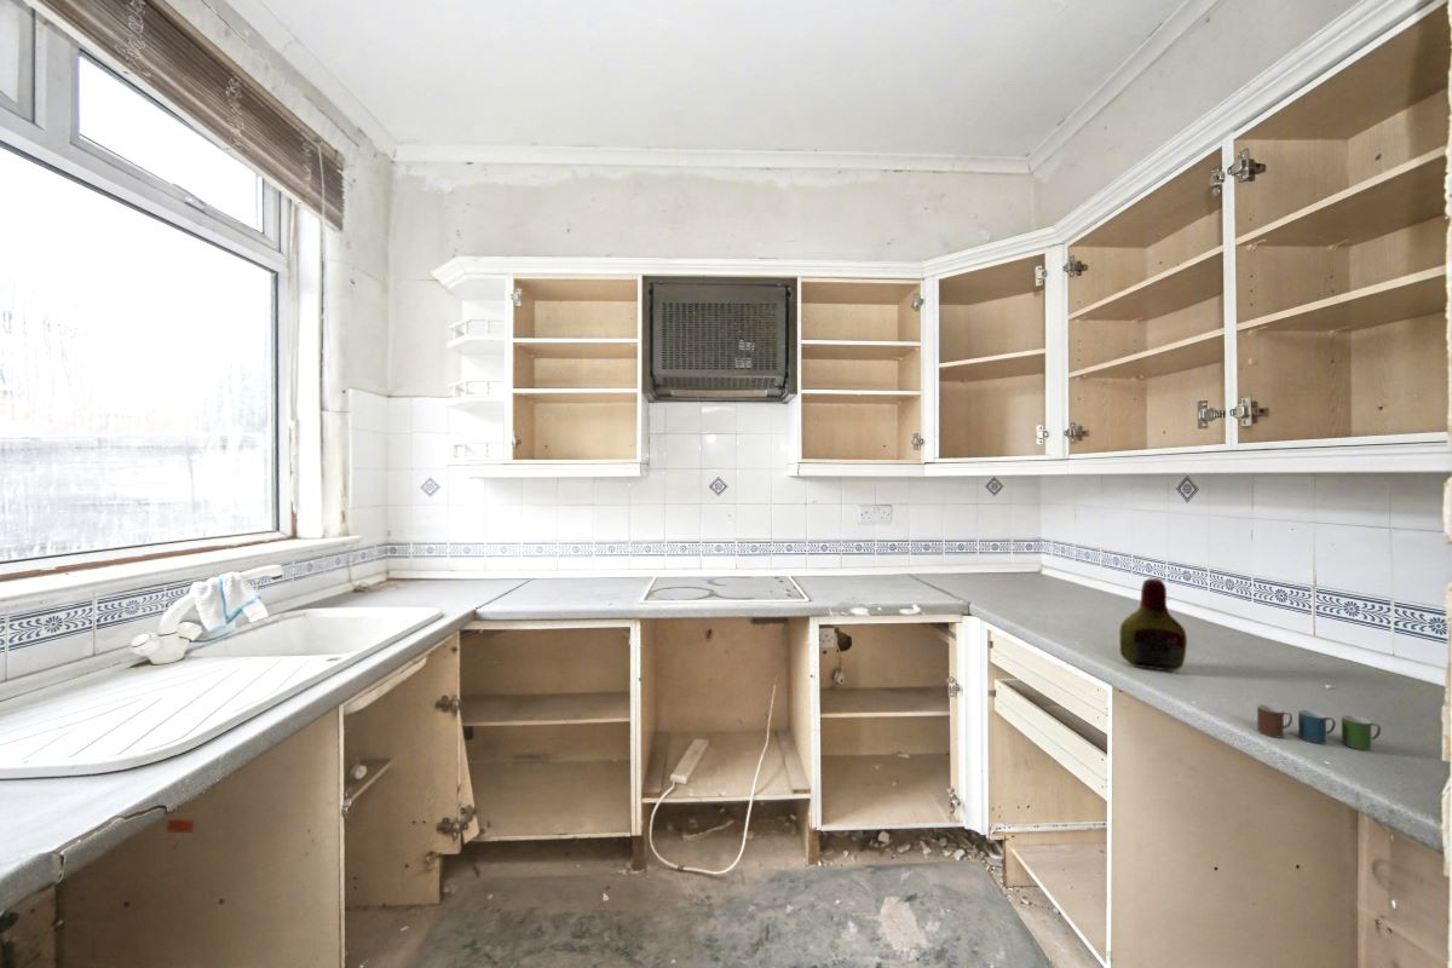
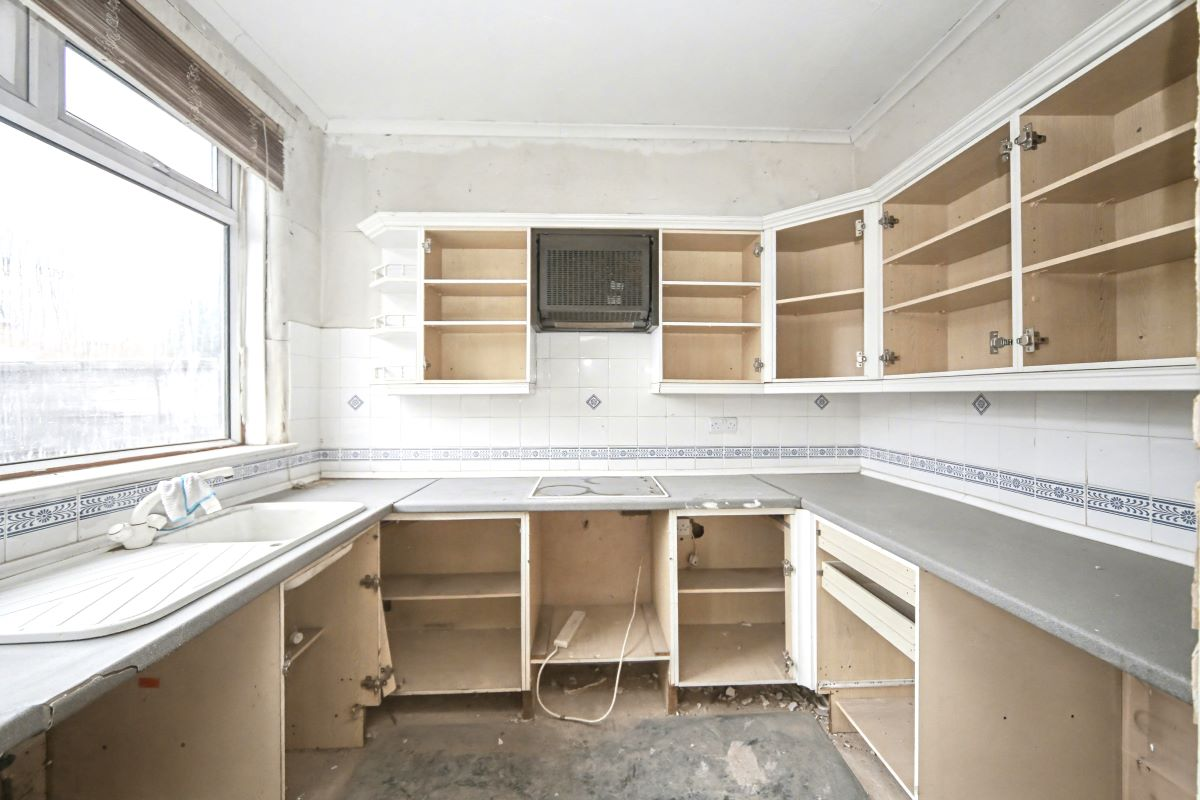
- cup (1316, 718)
- bottle (1152, 623)
